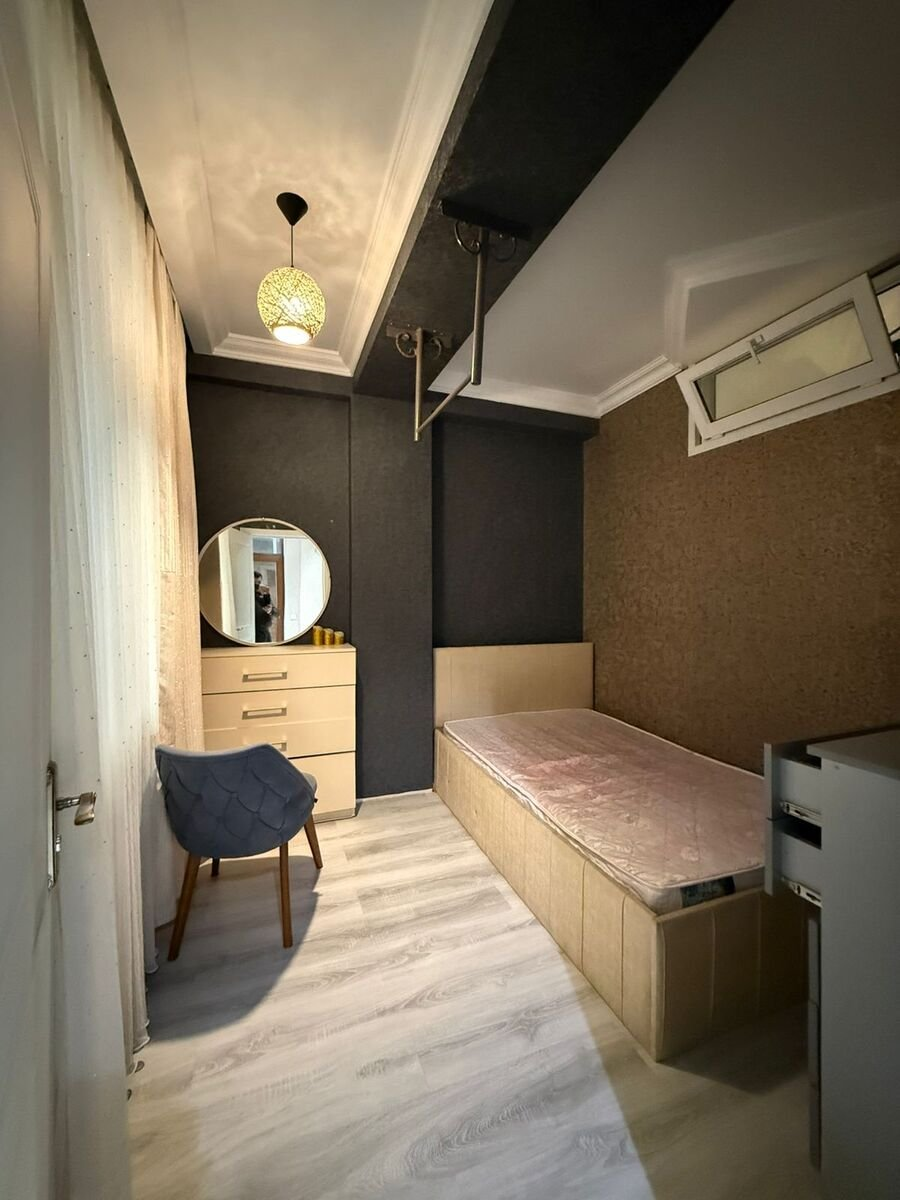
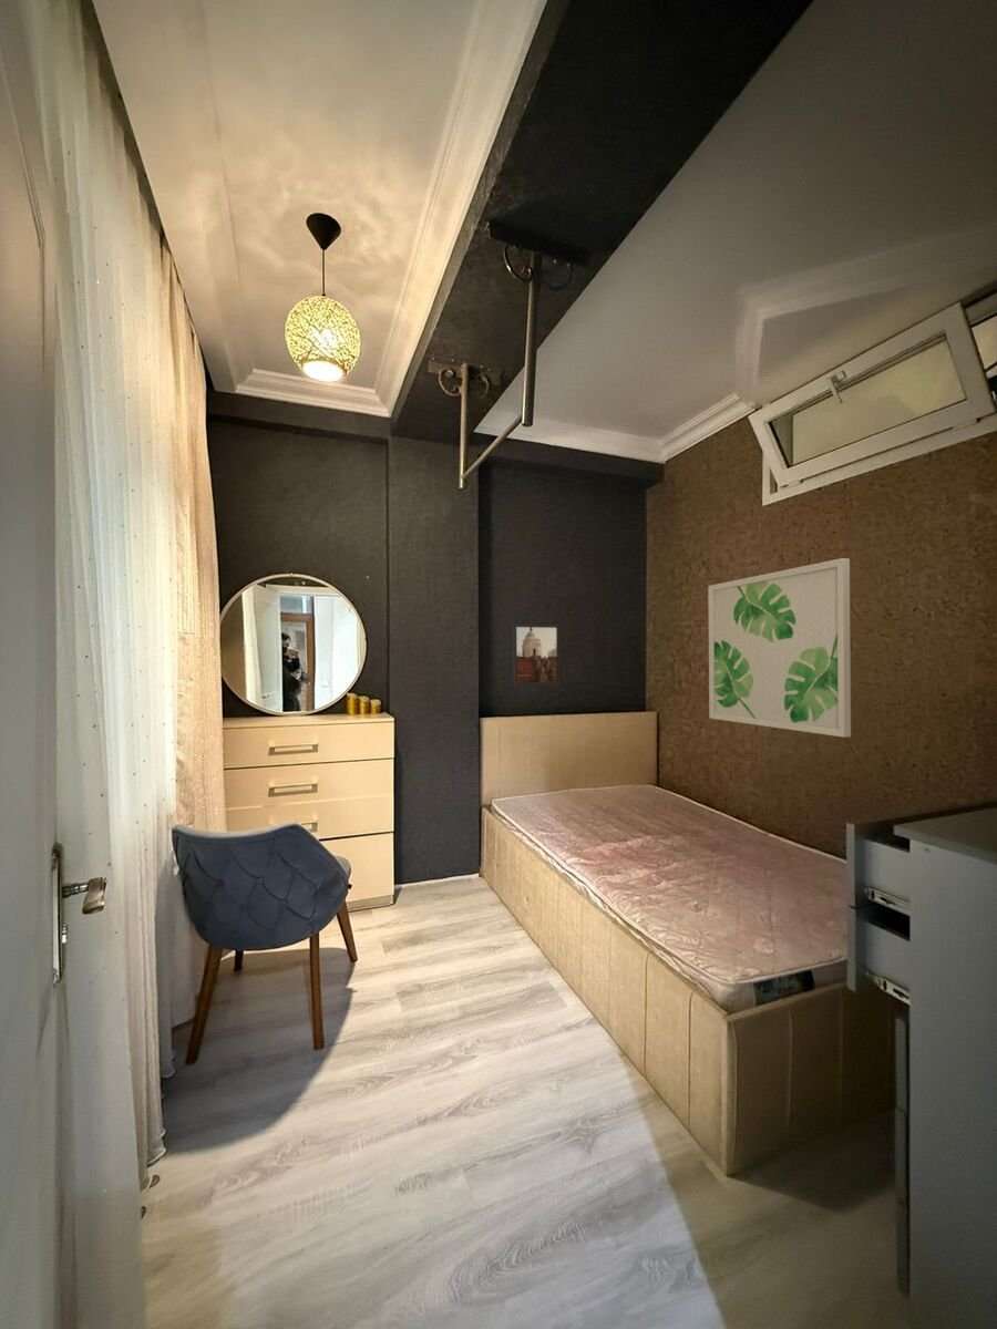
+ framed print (536, 655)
+ wall art (769, 650)
